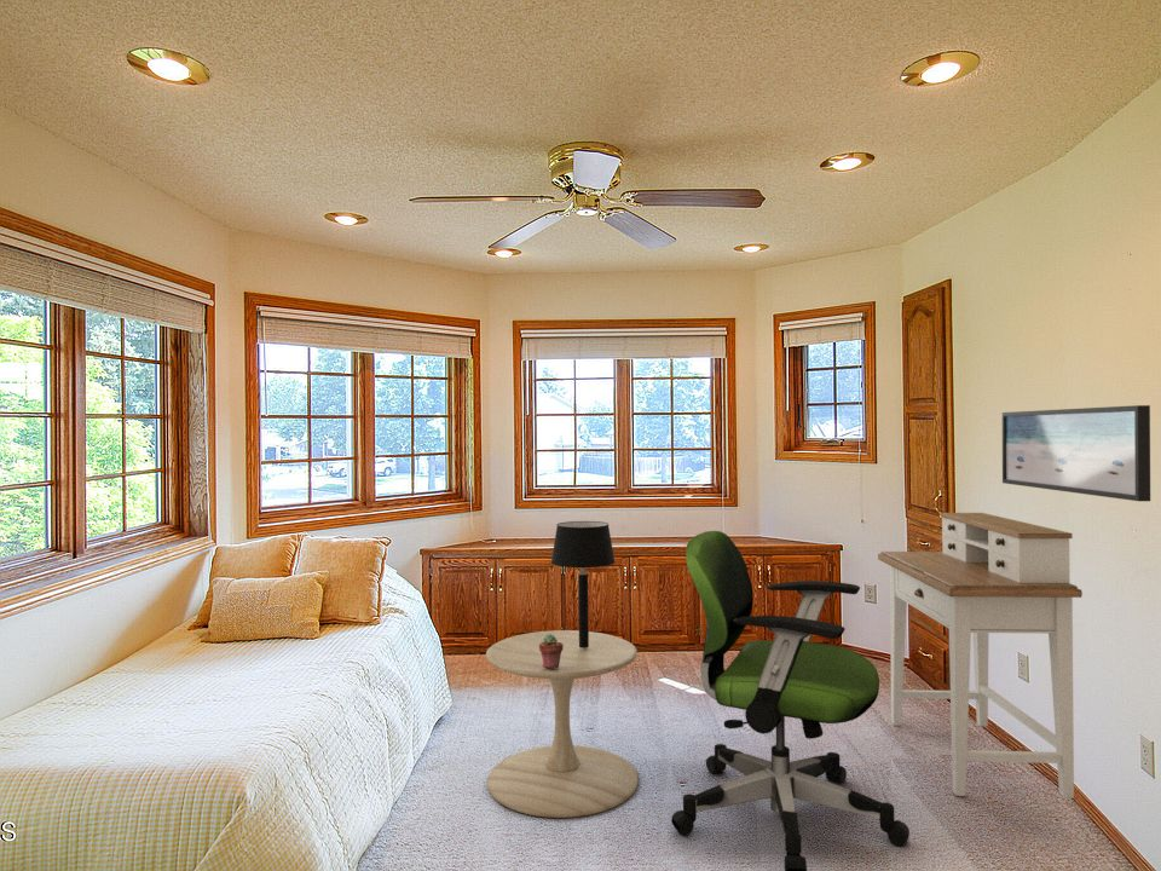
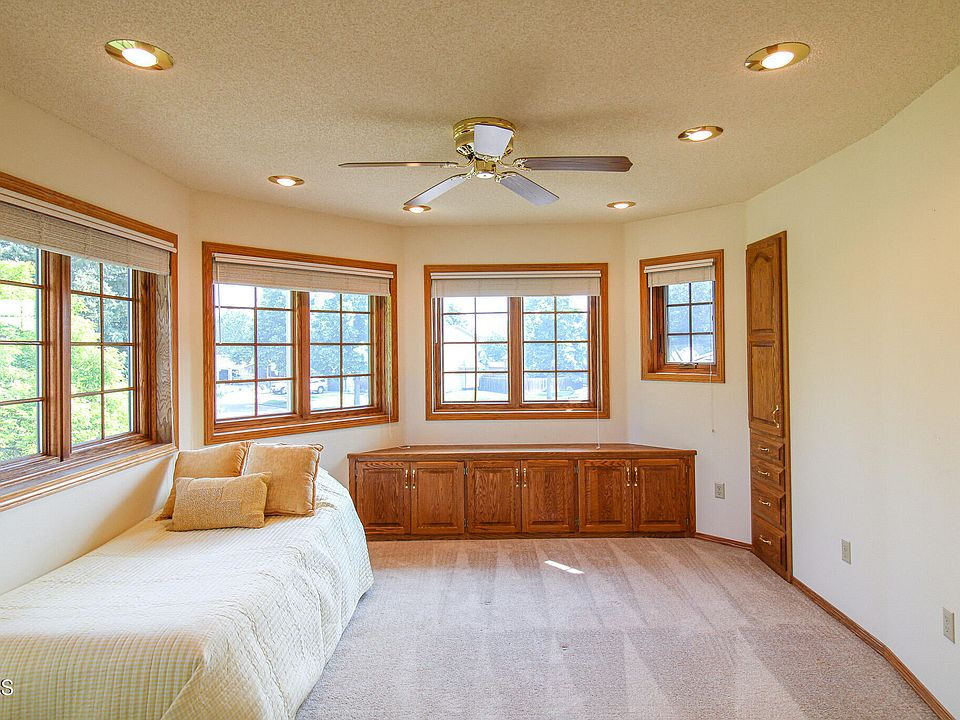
- desk (966, 639)
- side table (561, 715)
- table lamp (583, 583)
- office chair (791, 677)
- wall art (1064, 450)
- potted succulent (550, 648)
